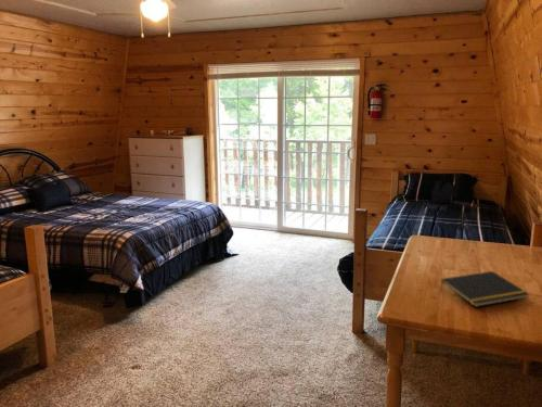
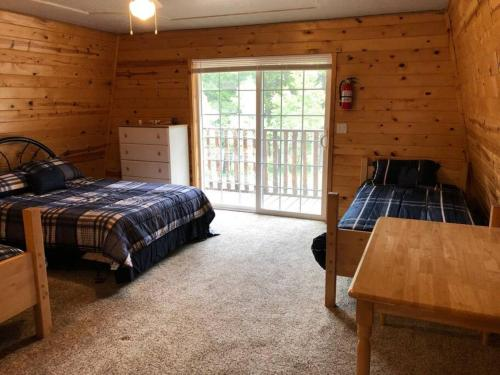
- notepad (483, 288)
